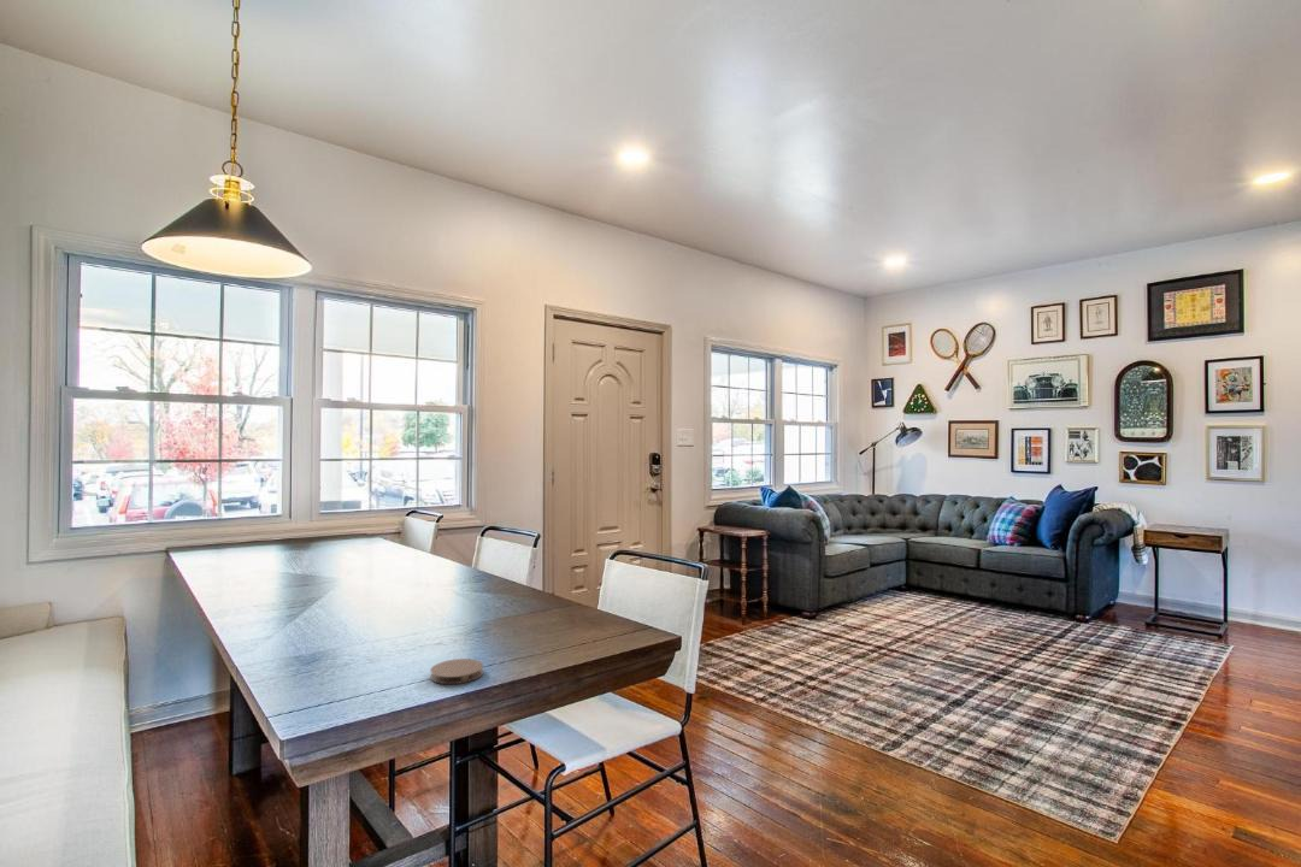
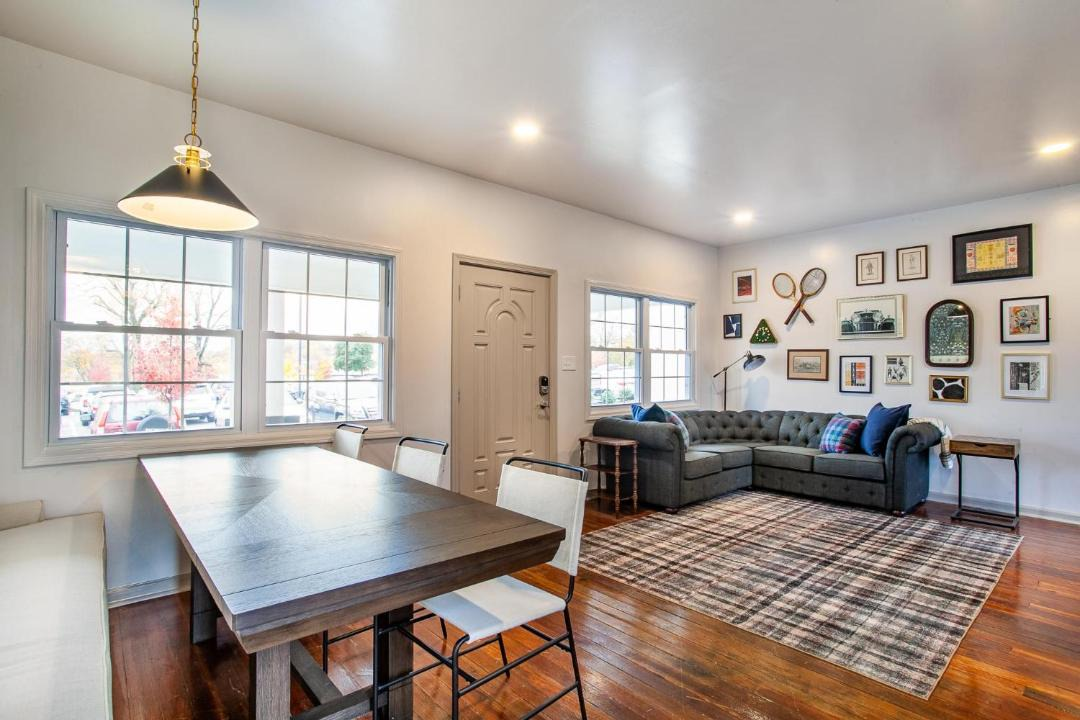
- coaster (457, 671)
